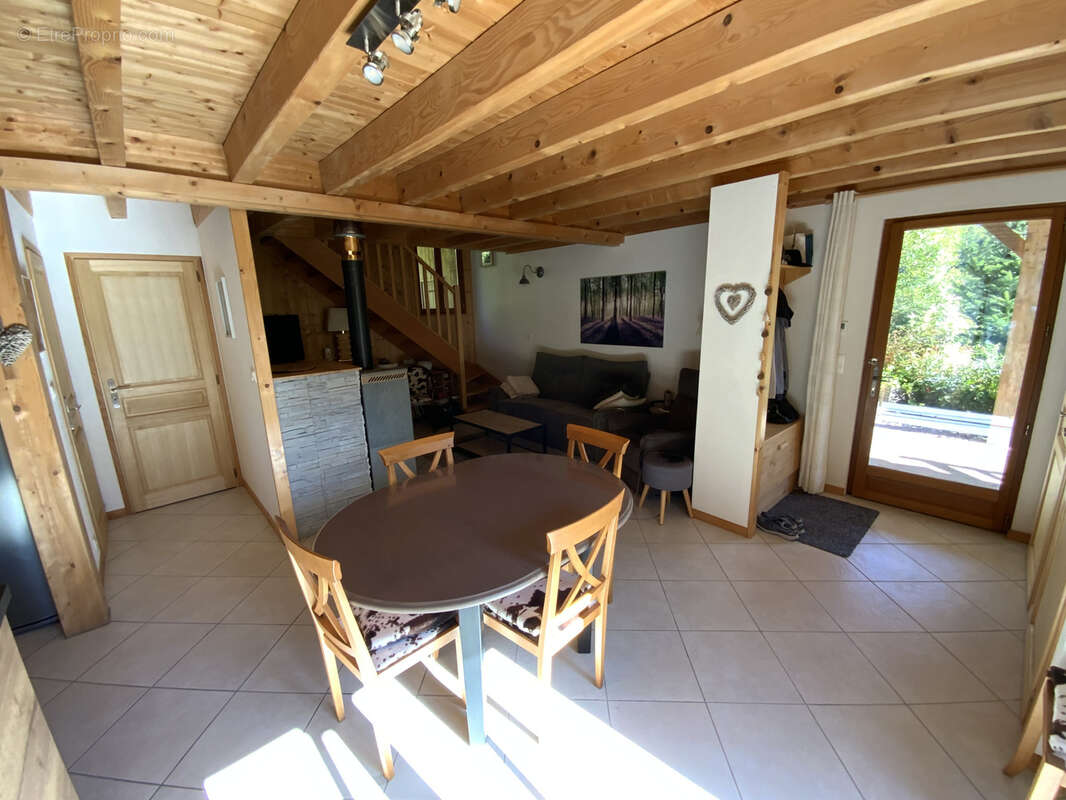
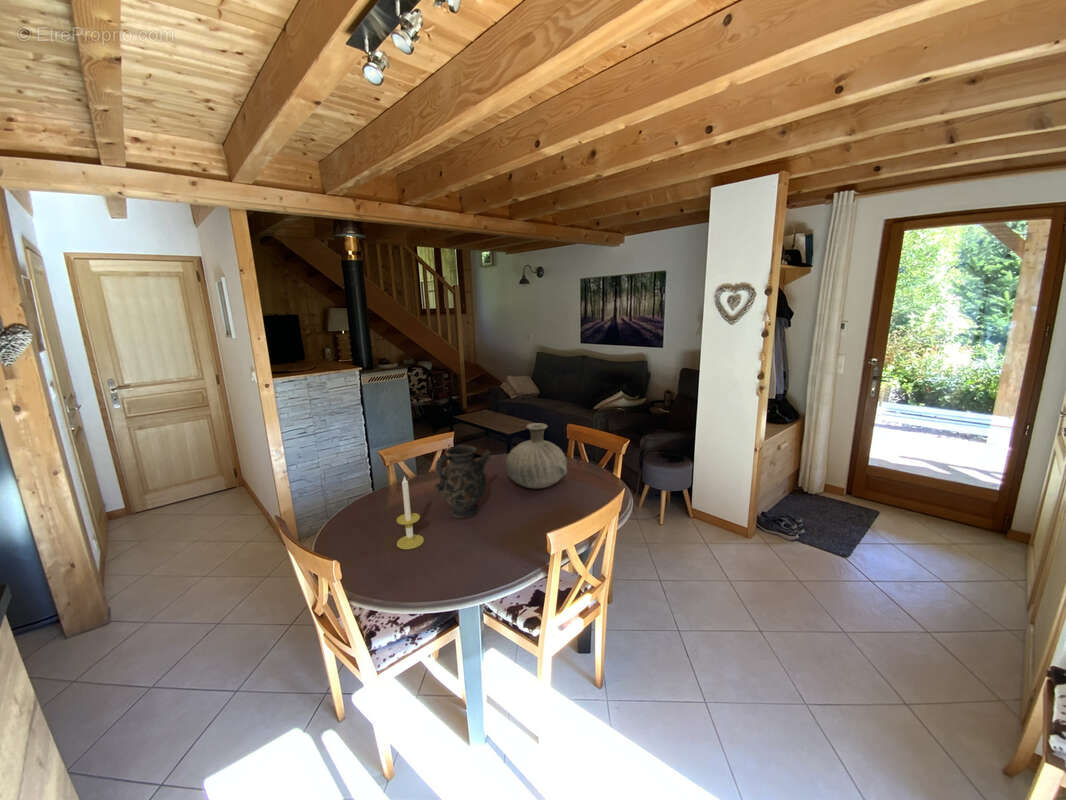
+ candle (407, 509)
+ vase (535, 455)
+ ewer (463, 480)
